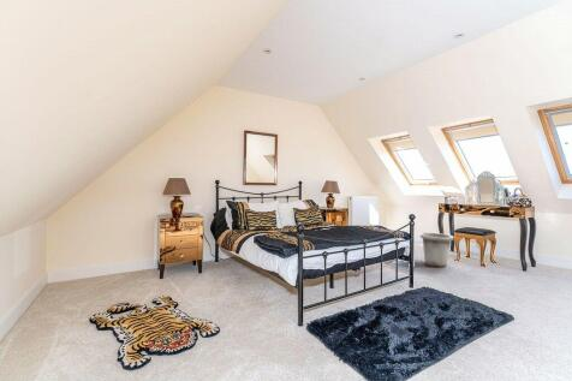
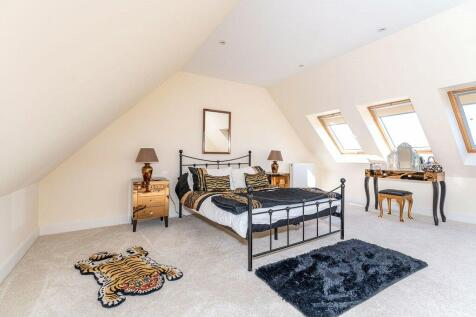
- trash can (435, 250)
